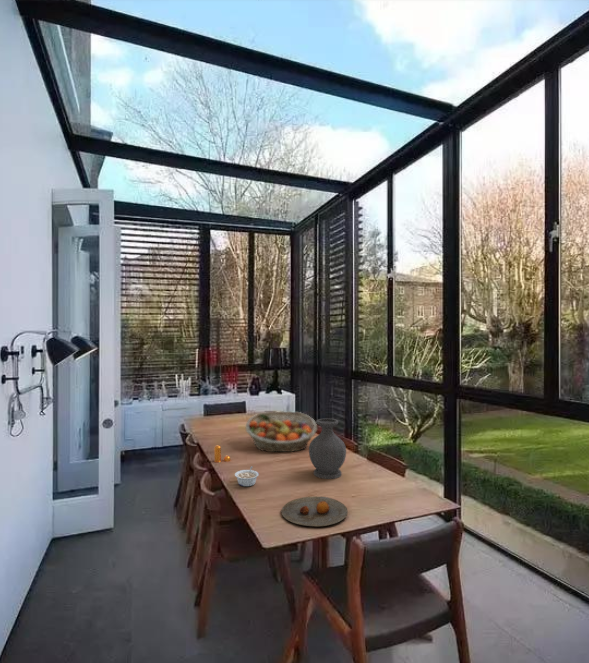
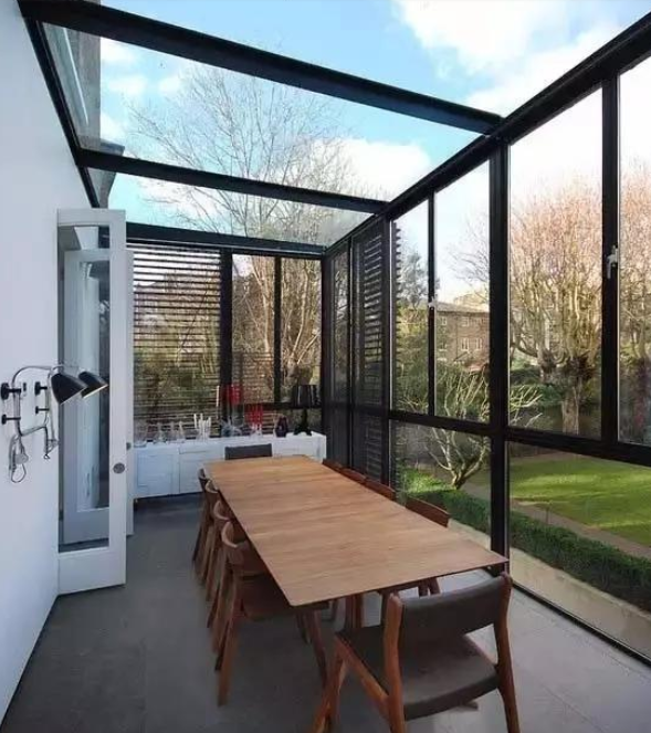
- legume (246, 477)
- fruit basket (281, 431)
- pepper shaker (220, 452)
- vase (327, 447)
- plate (314, 507)
